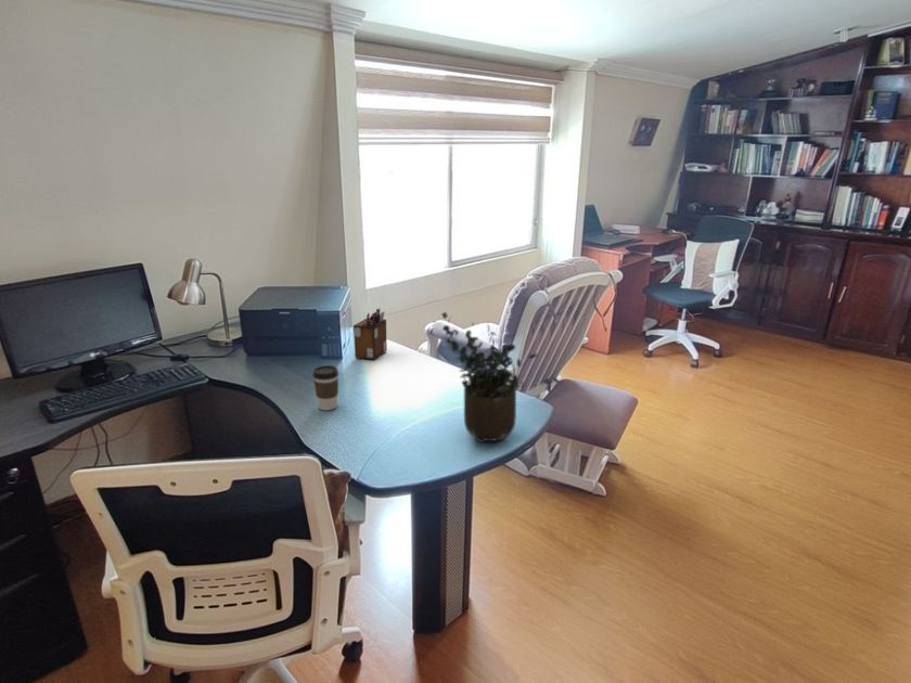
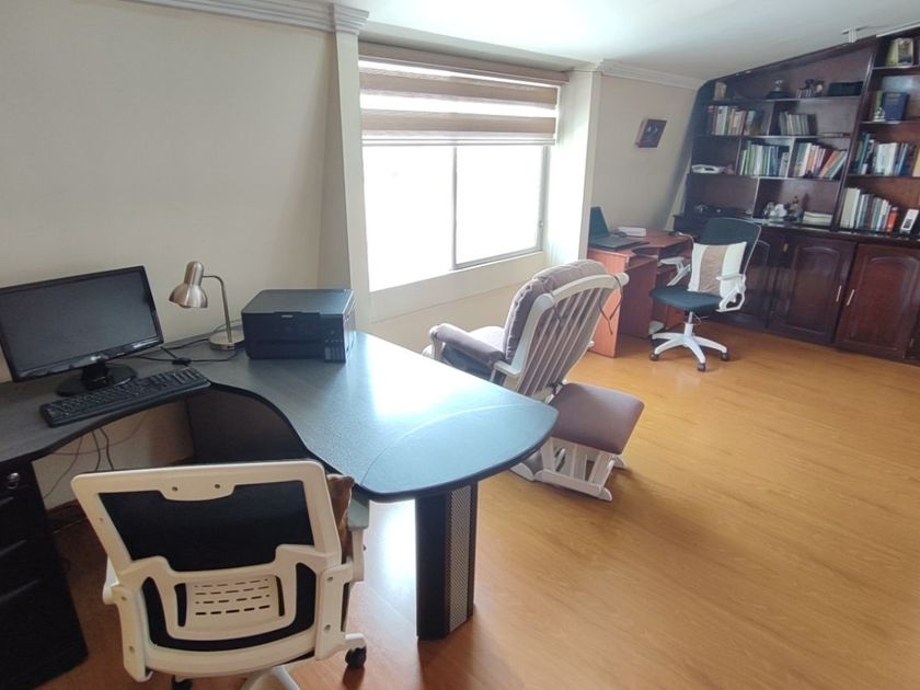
- potted plant (484, 375)
- desk organizer (370, 332)
- coffee cup (326, 388)
